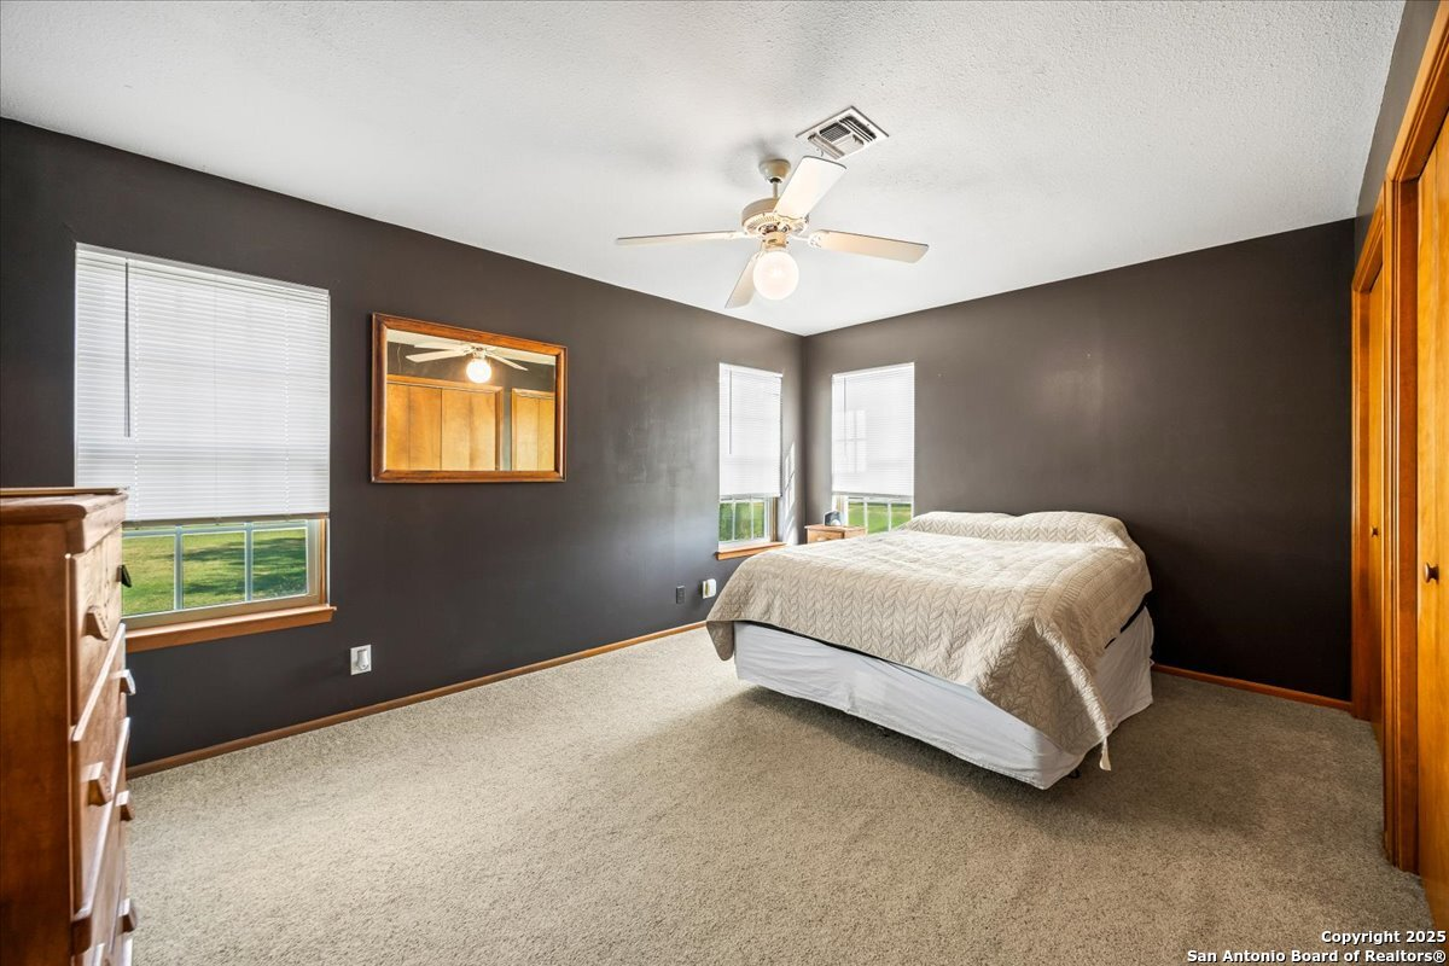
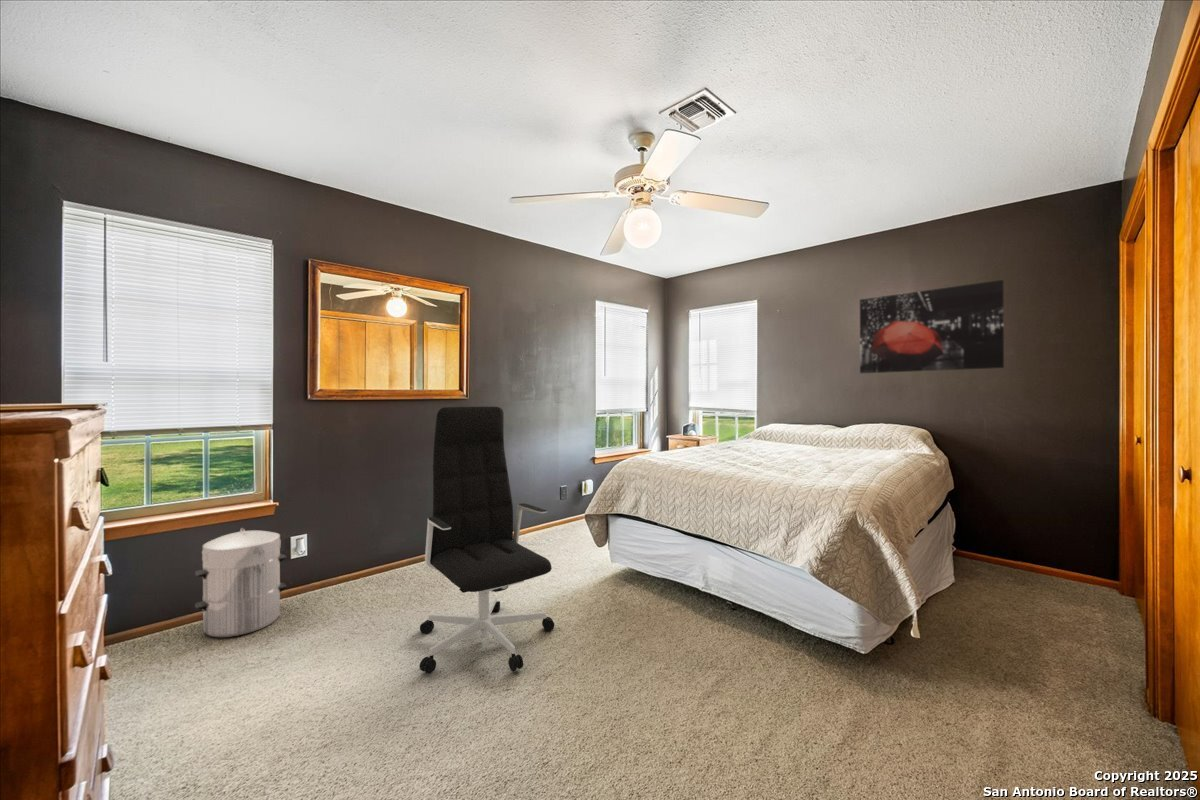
+ waste bin (242, 575)
+ wall art (925, 330)
+ office chair (486, 524)
